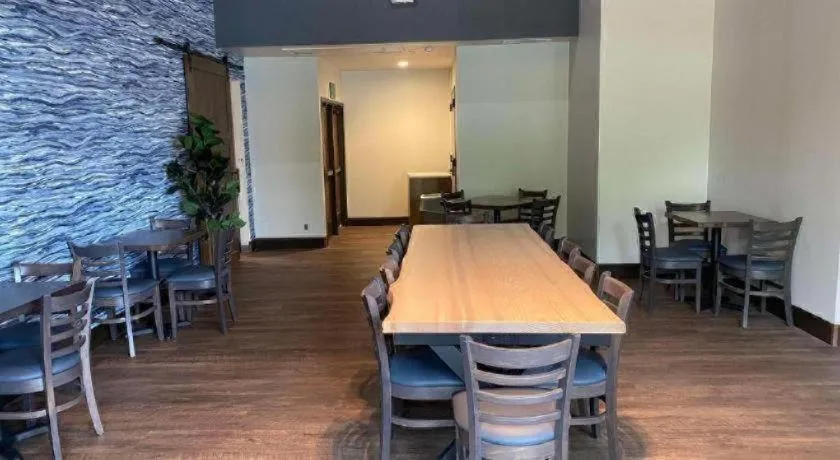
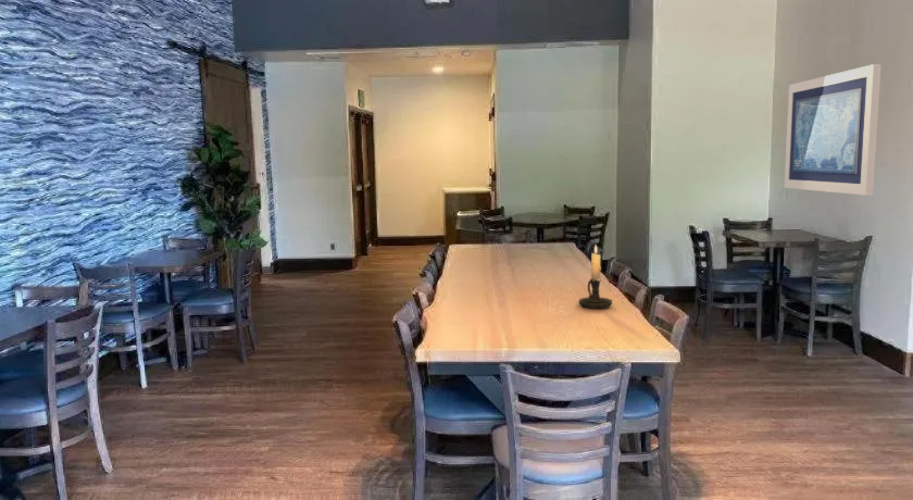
+ wall art (826, 134)
+ candle holder (593, 274)
